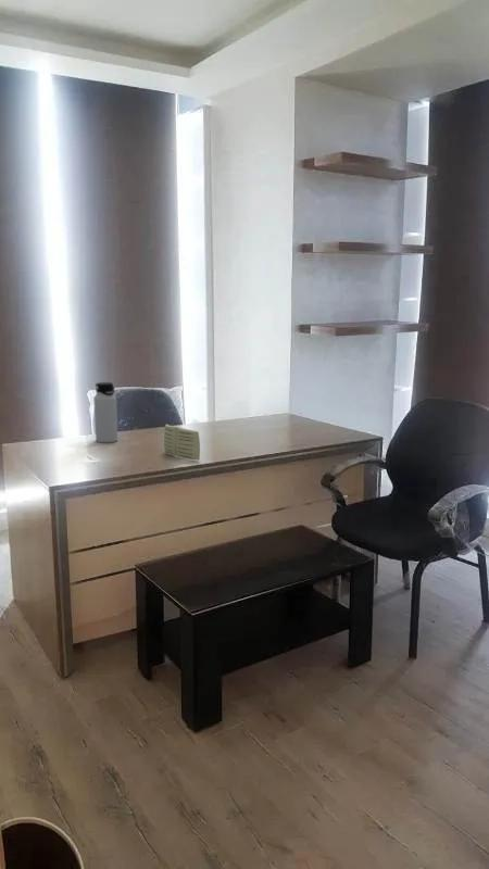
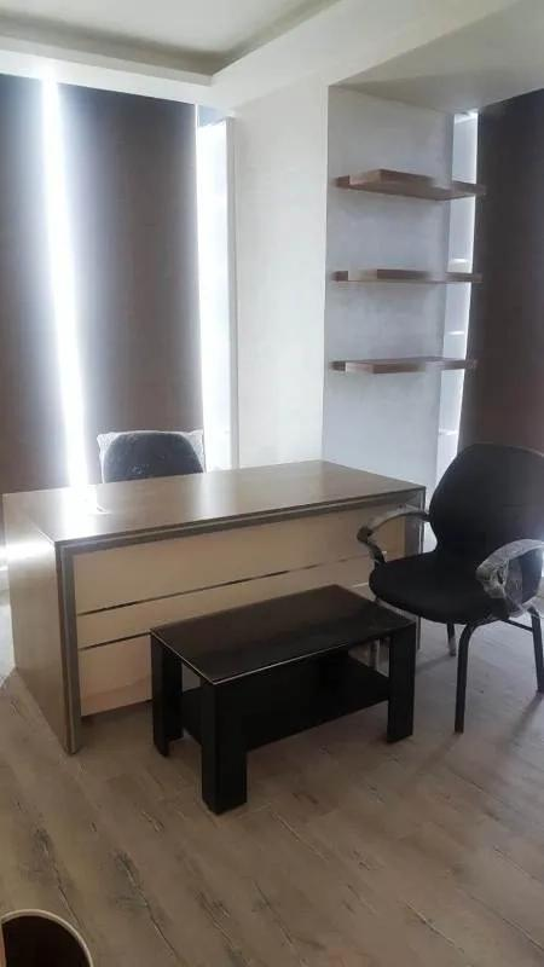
- notebook (179, 441)
- water bottle (105, 412)
